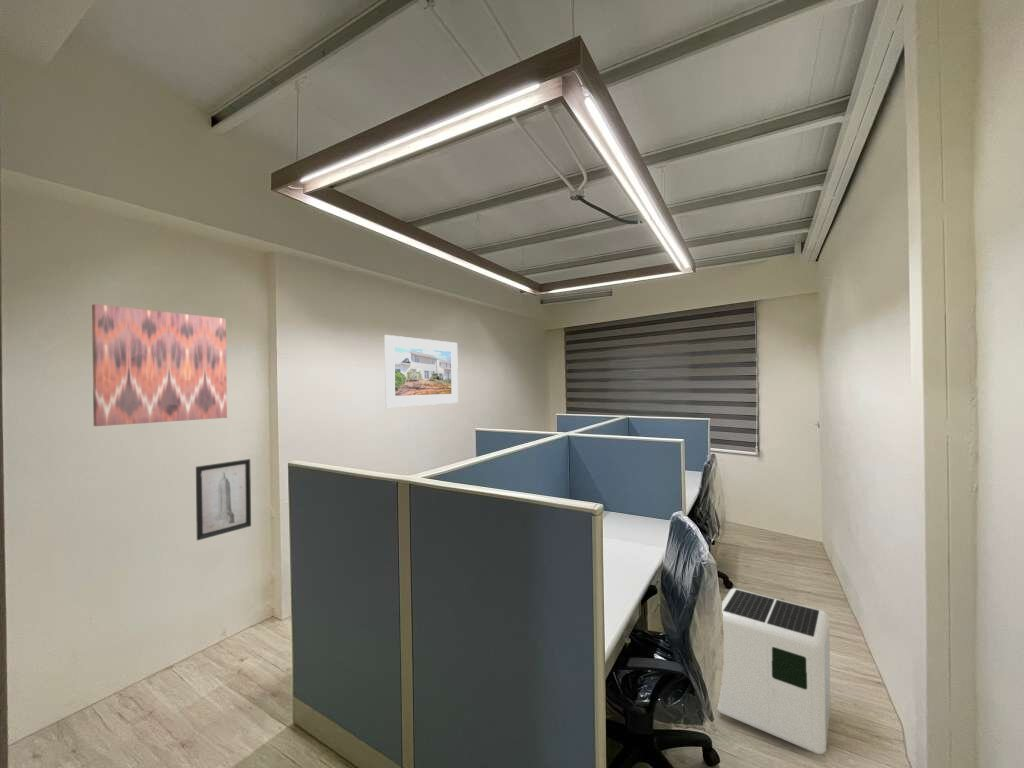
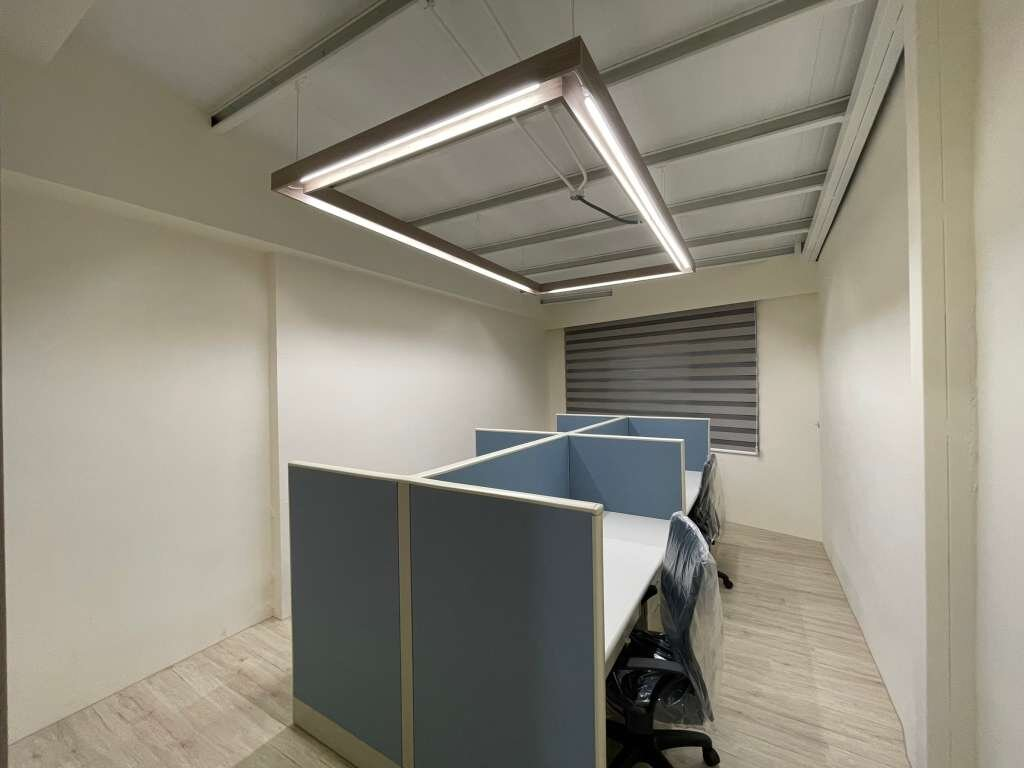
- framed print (424, 372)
- wall art (166, 366)
- air purifier (771, 663)
- wall art (224, 497)
